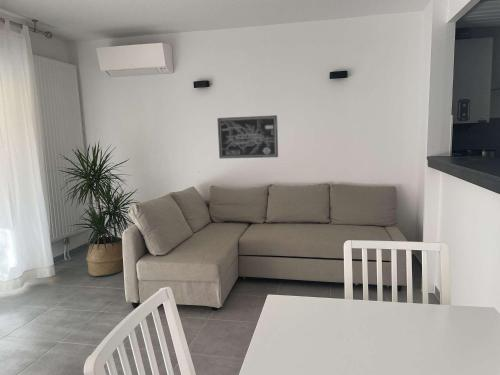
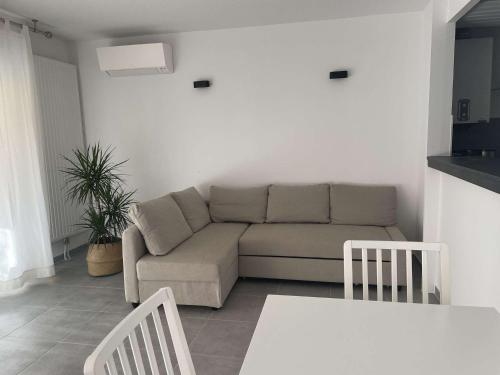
- wall art (247, 137)
